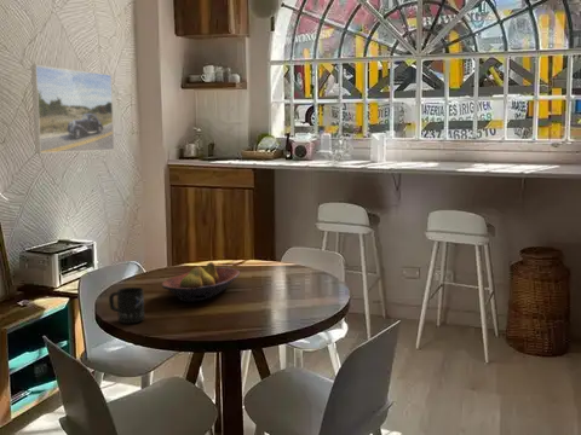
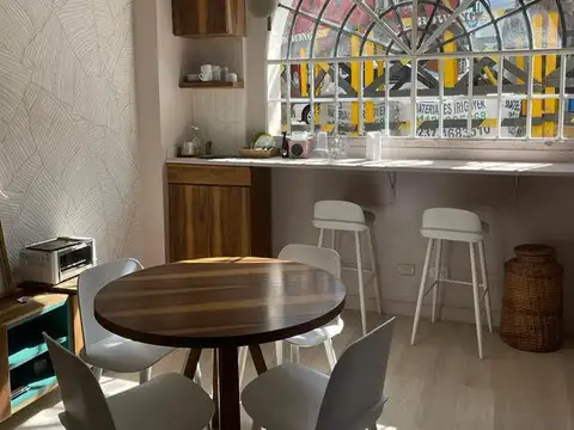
- mug (125, 304)
- fruit bowl (202, 279)
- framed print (75, 111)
